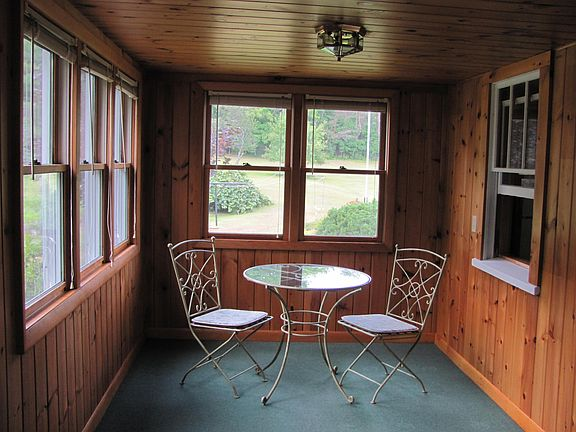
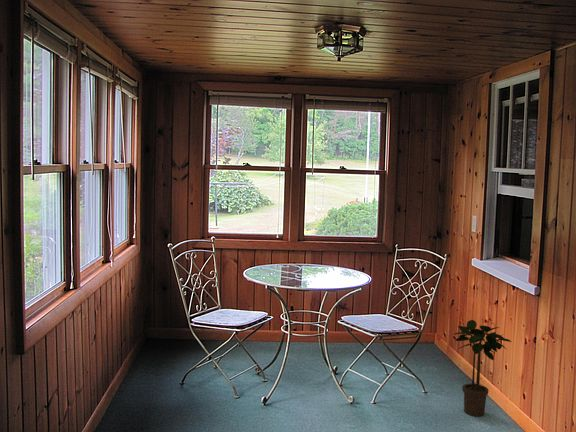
+ potted plant (479, 366)
